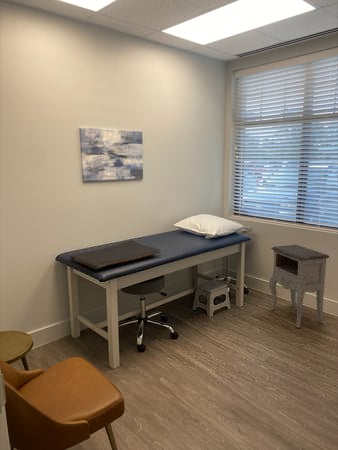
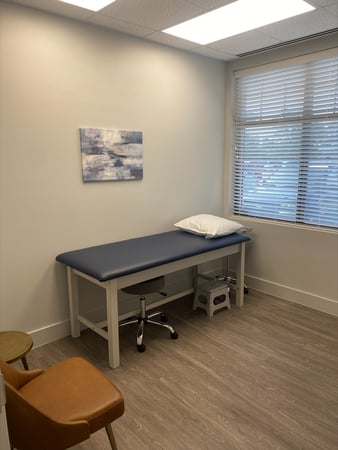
- nightstand (296, 284)
- hand towel (116, 254)
